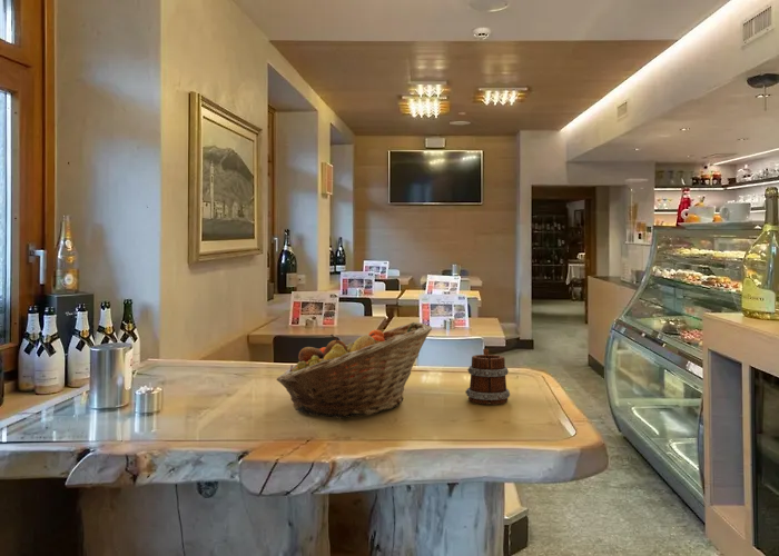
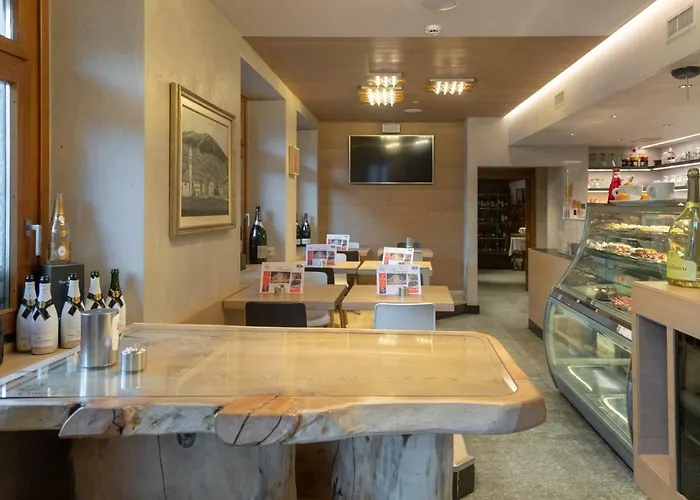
- fruit basket (356, 364)
- mug (486, 375)
